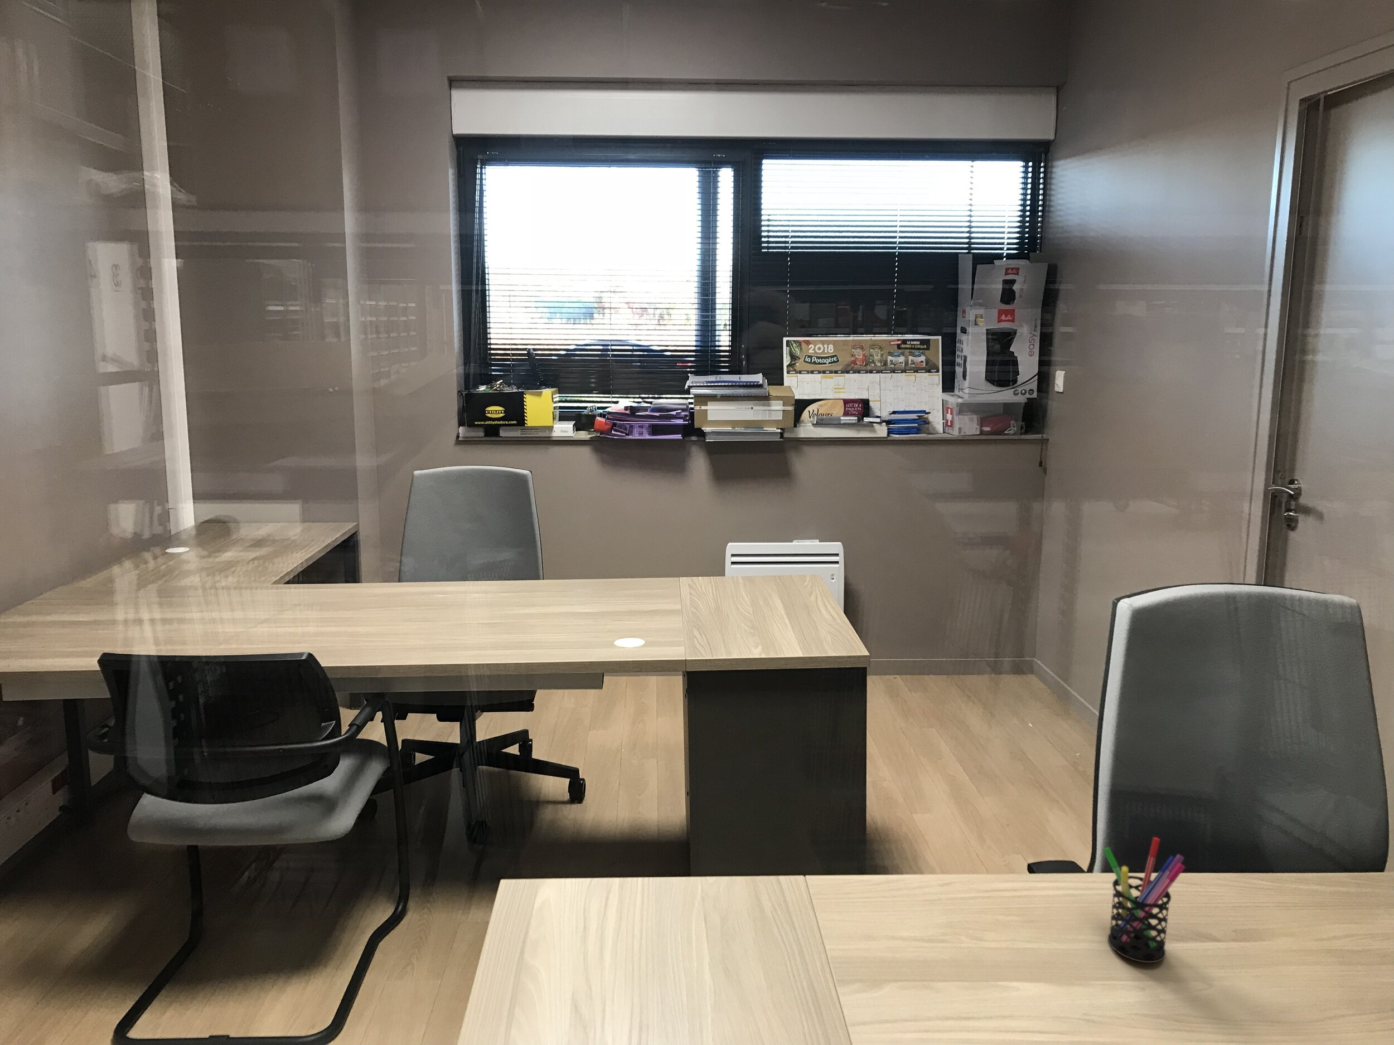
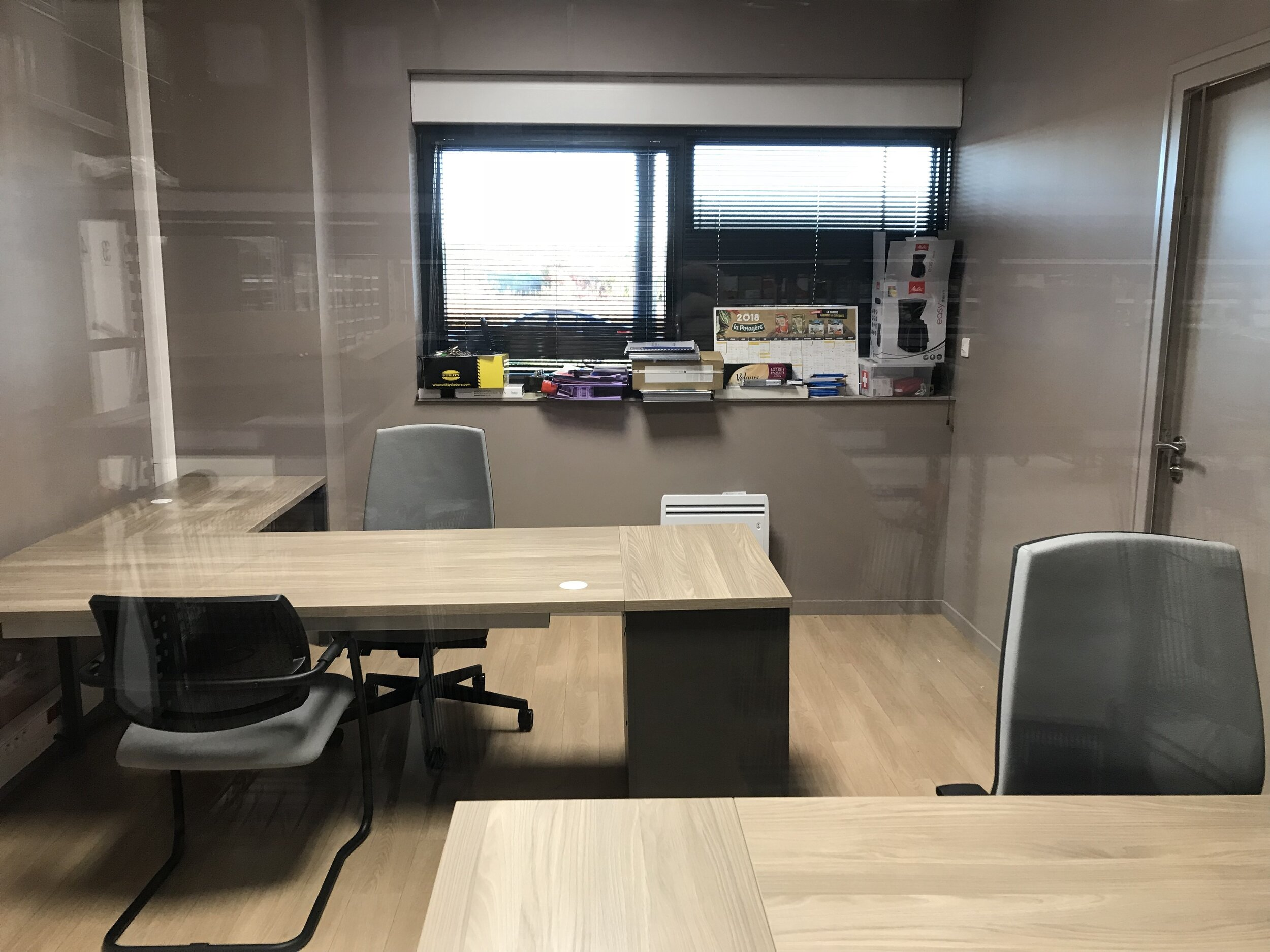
- pen holder (1136, 896)
